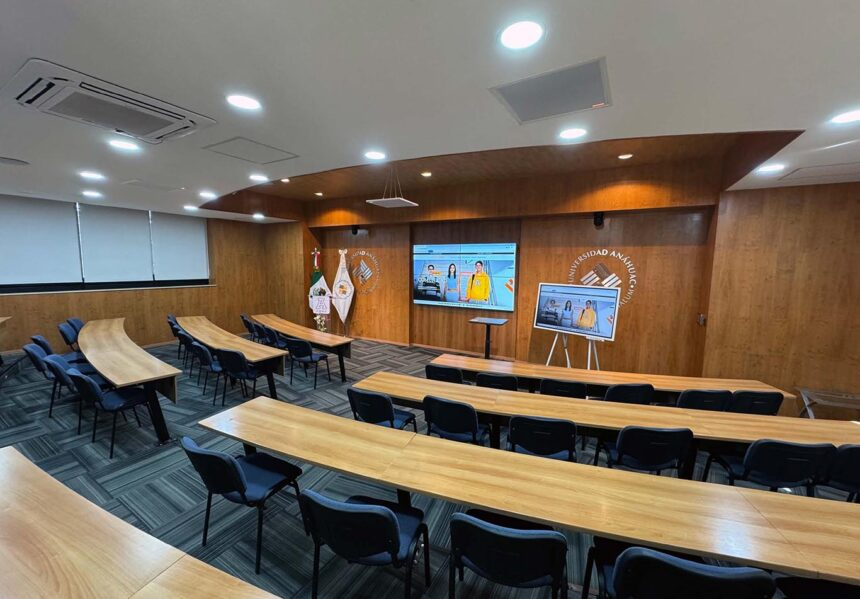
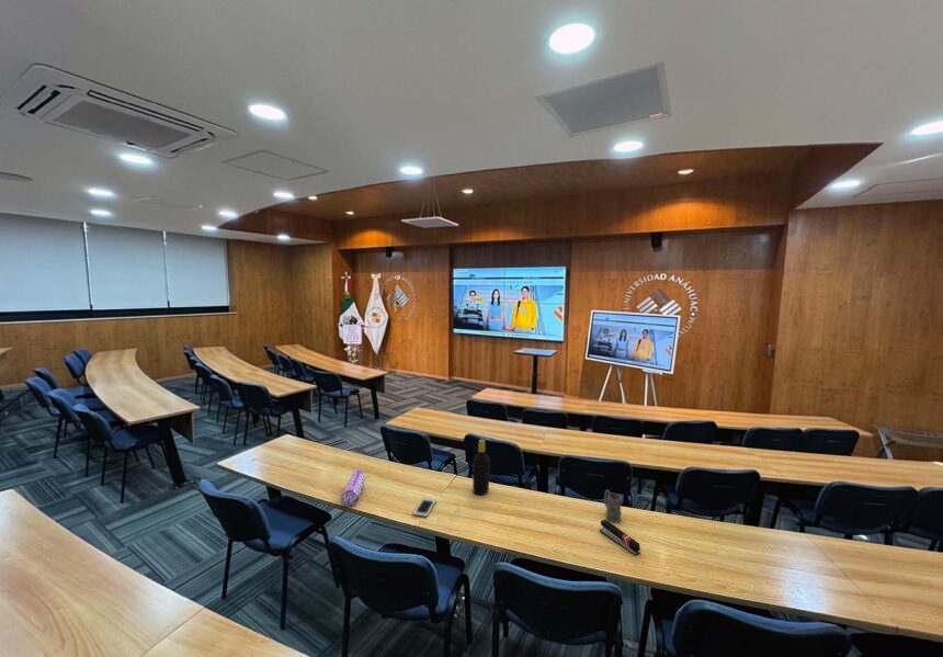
+ stapler (618, 535)
+ mug (612, 505)
+ pencil case (353, 487)
+ bottle (481, 465)
+ cell phone (424, 507)
